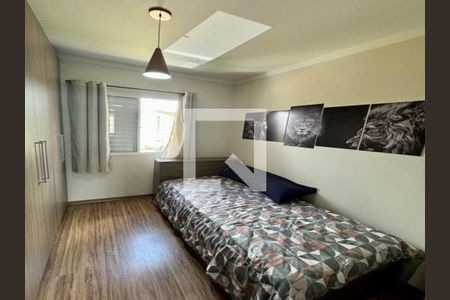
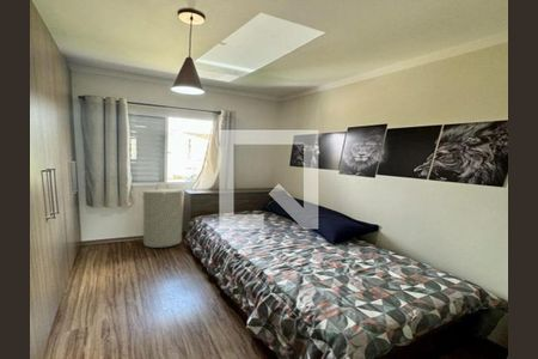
+ laundry hamper (163, 212)
